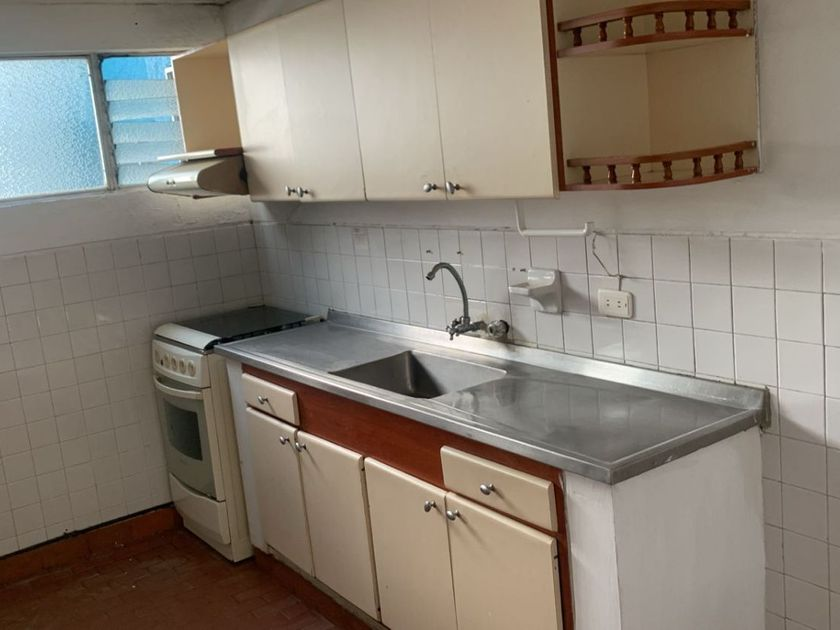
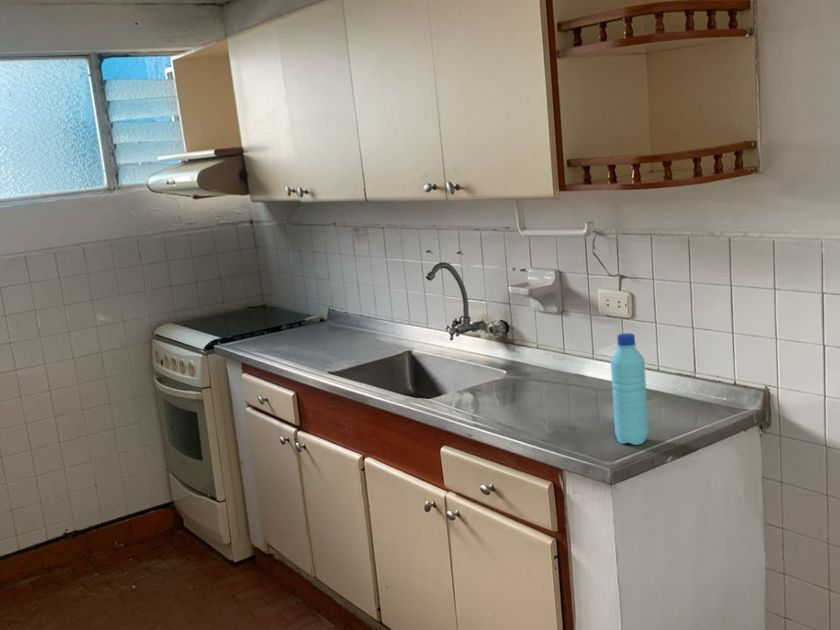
+ water bottle (629, 388)
